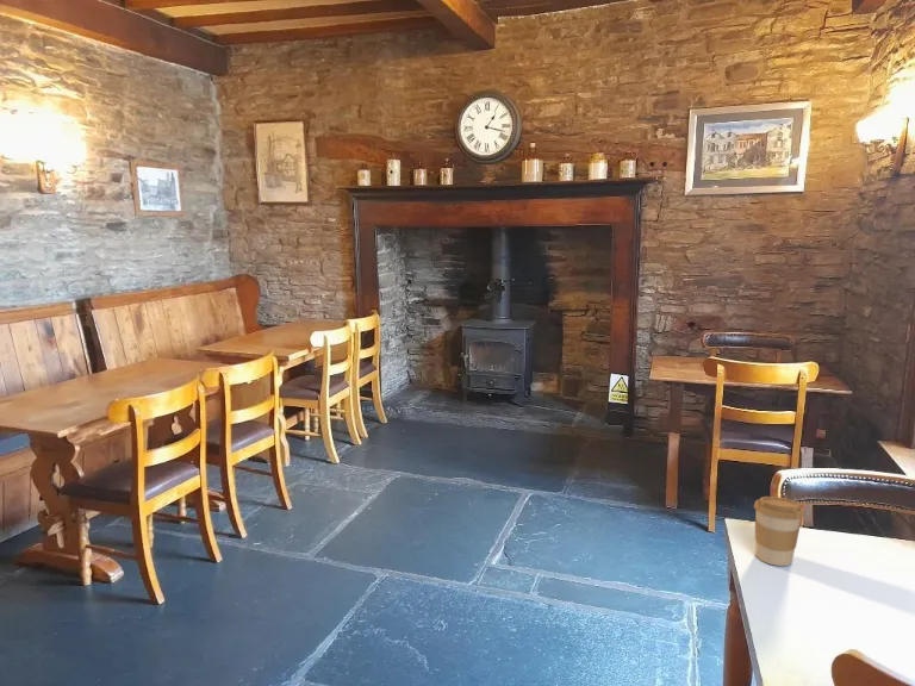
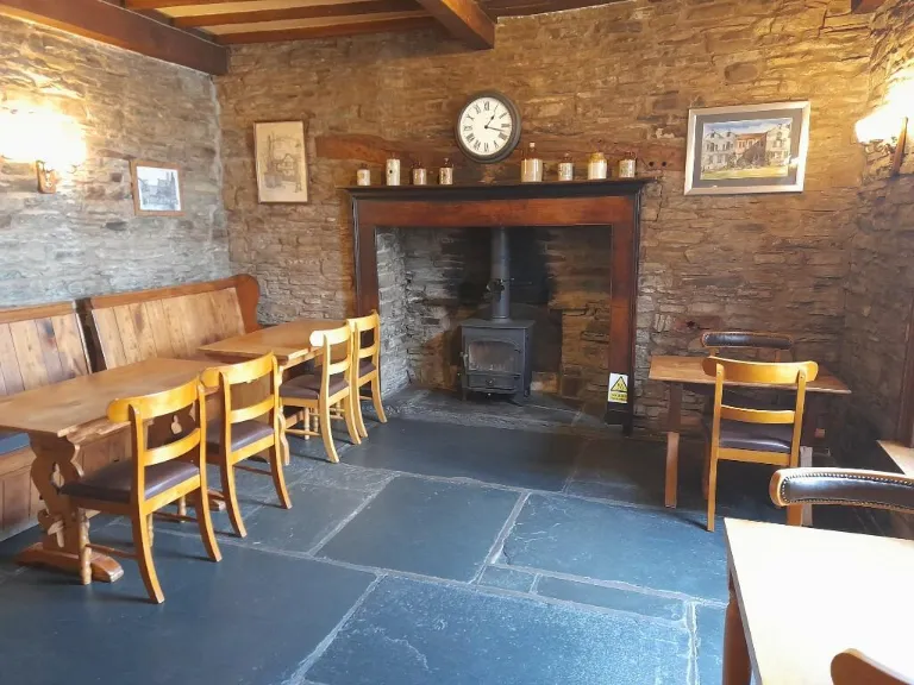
- coffee cup (776, 529)
